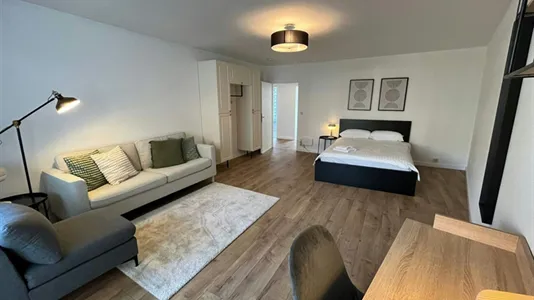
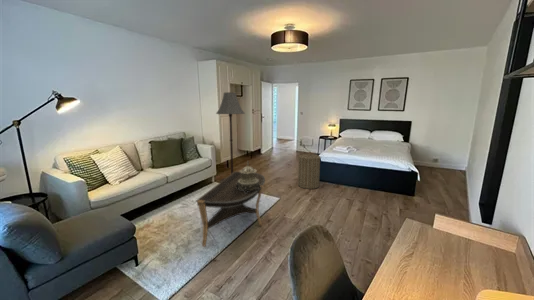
+ decorative urn (248, 174)
+ floor lamp (231, 139)
+ coffee table (241, 204)
+ laundry hamper (309, 168)
